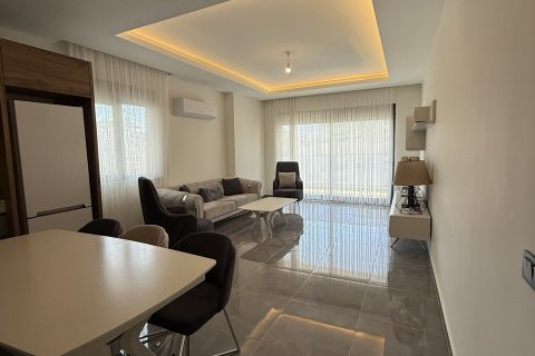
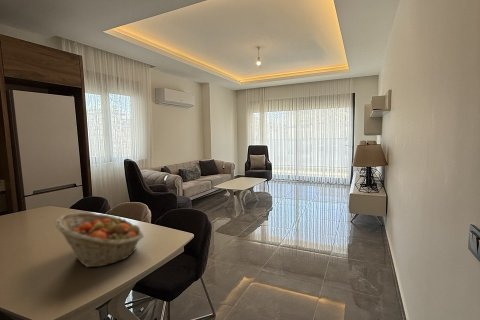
+ fruit basket (102, 233)
